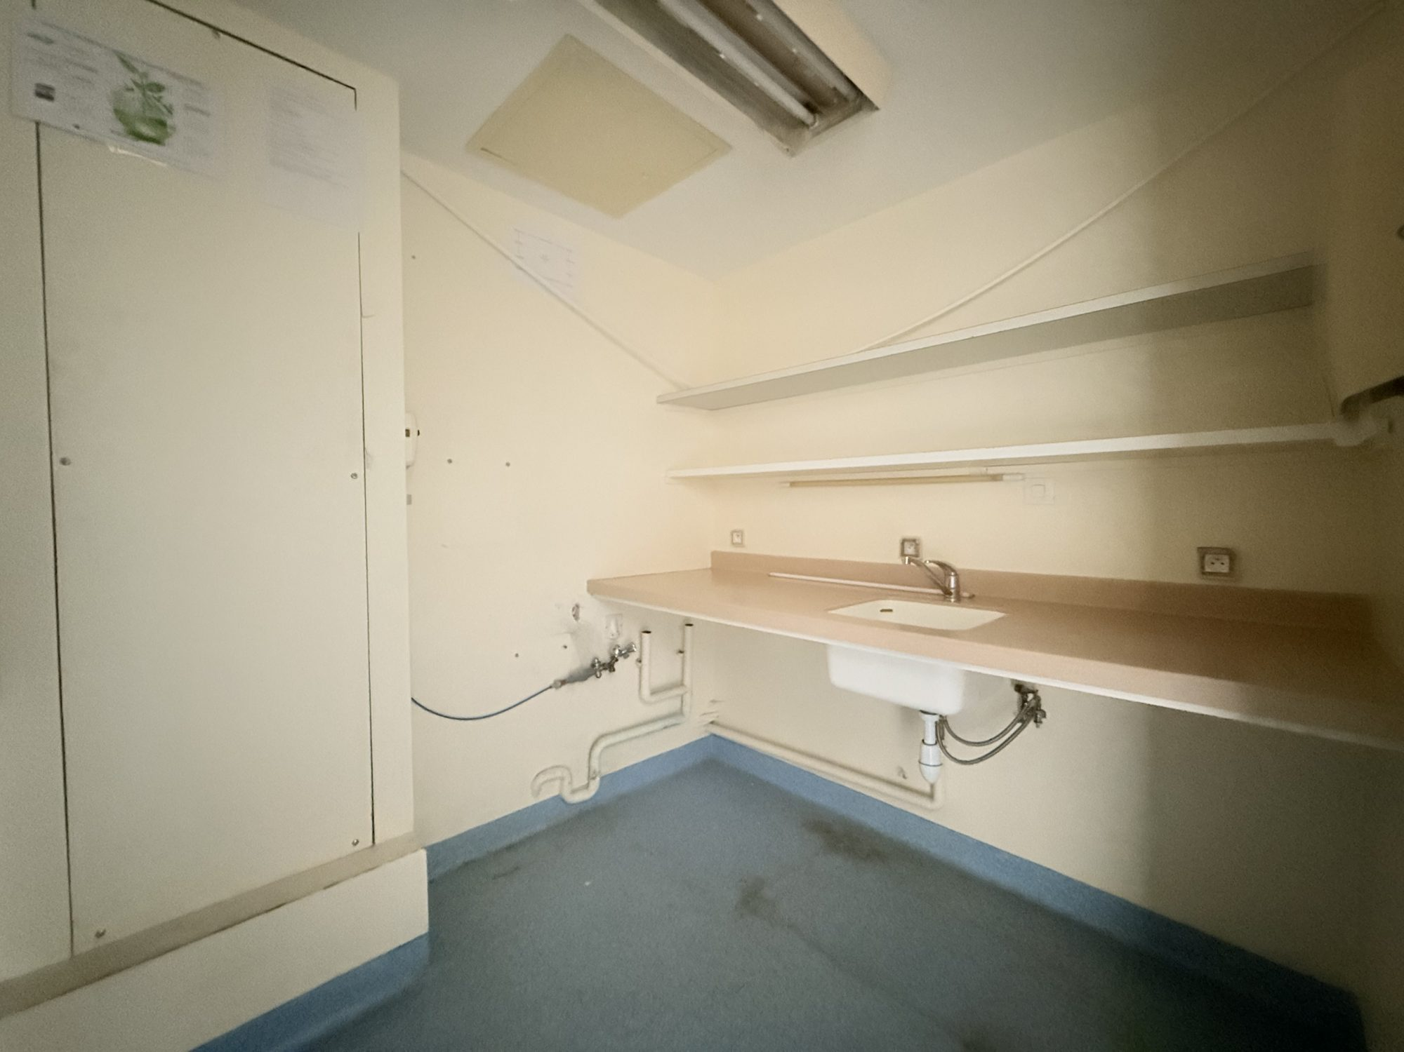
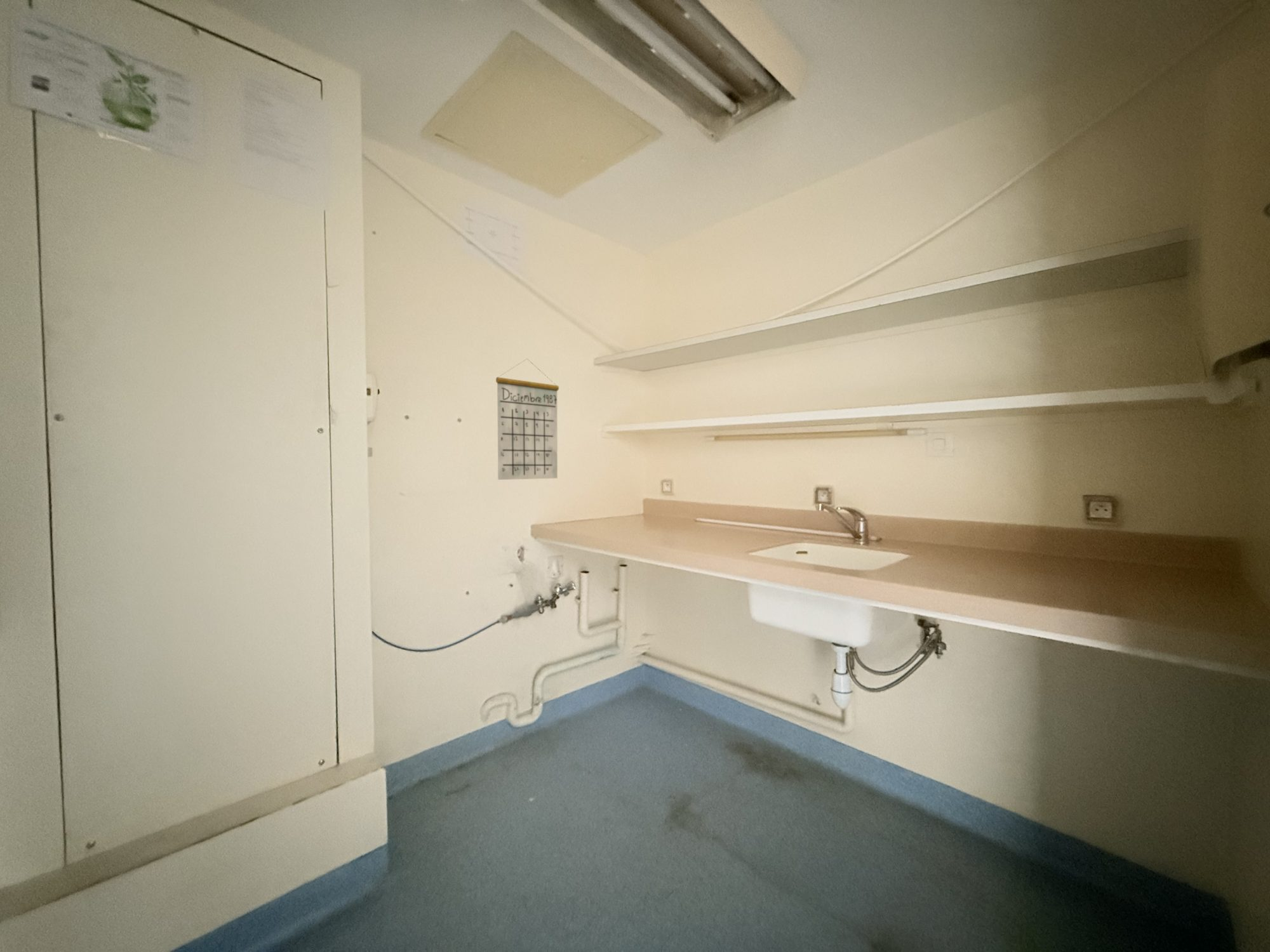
+ calendar (528, 418)
